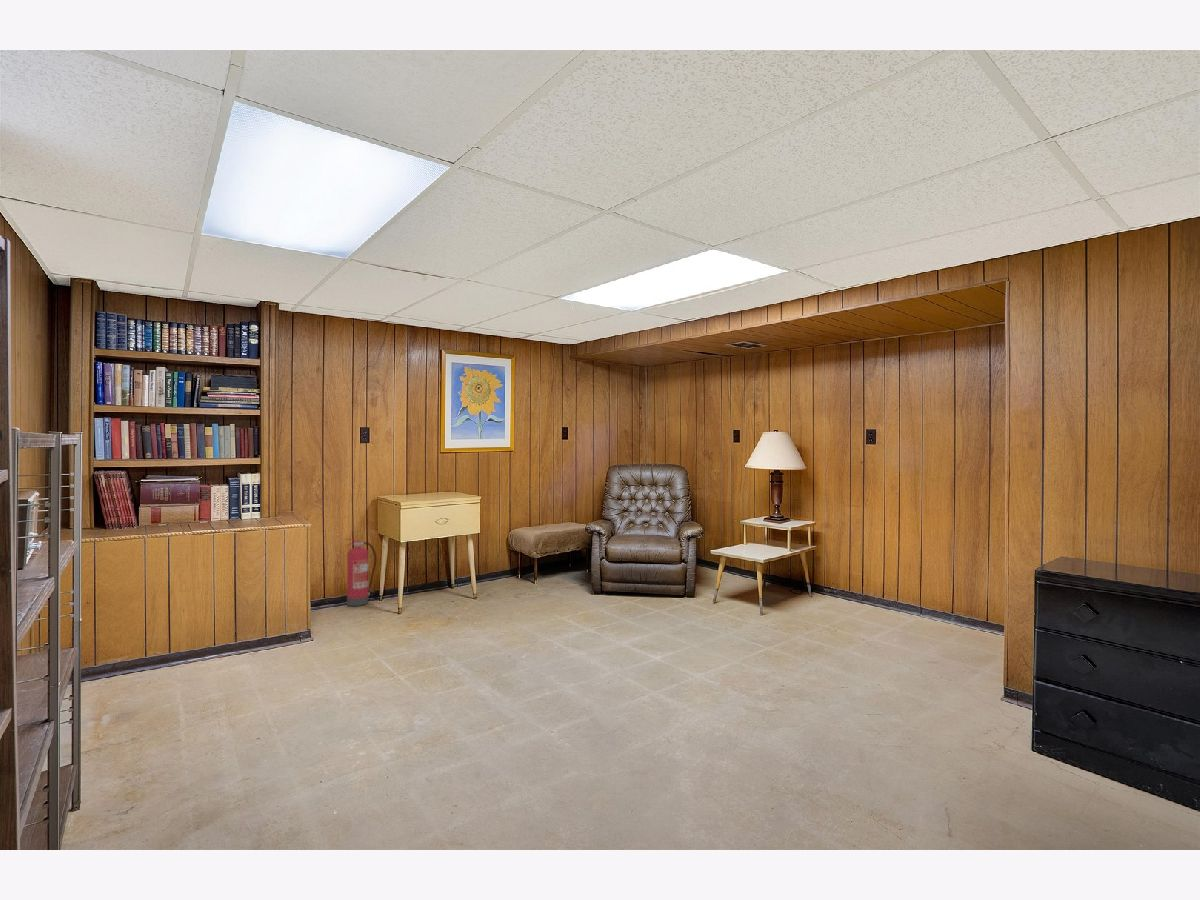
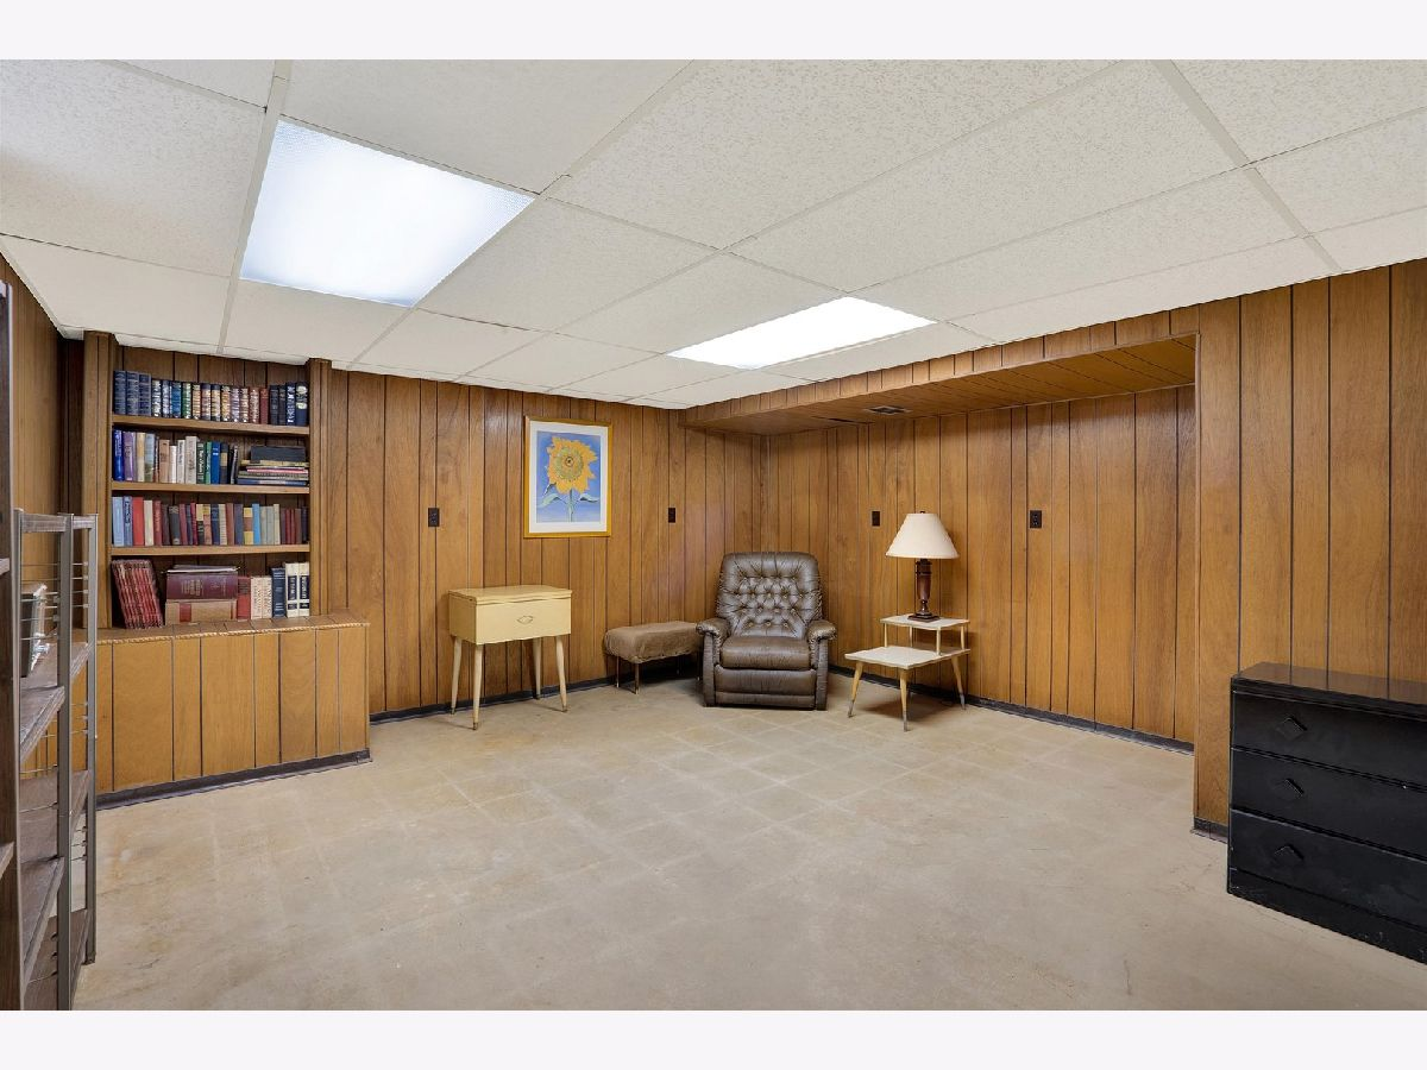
- fire extinguisher (360, 570)
